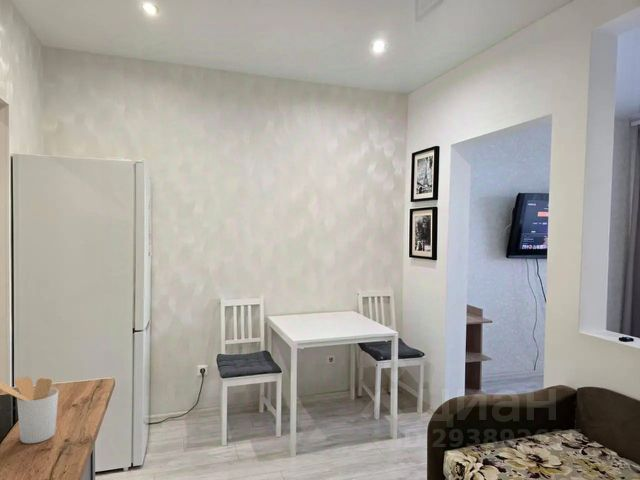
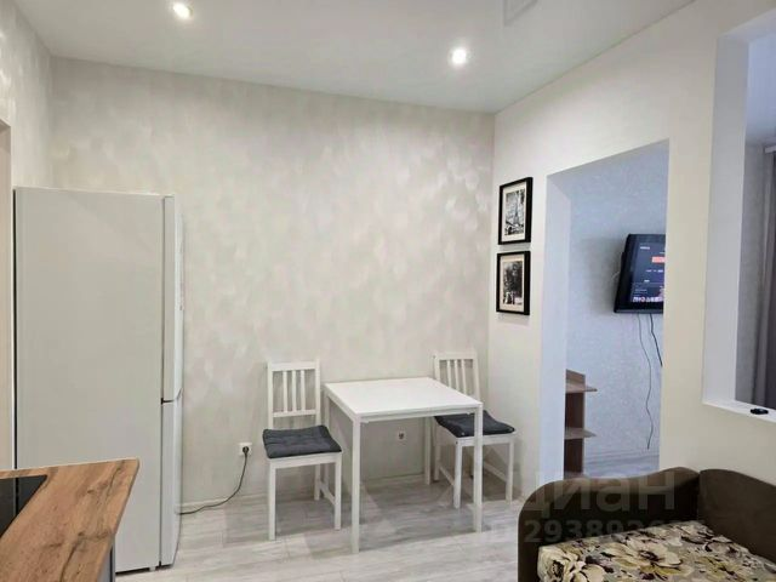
- utensil holder (27, 407)
